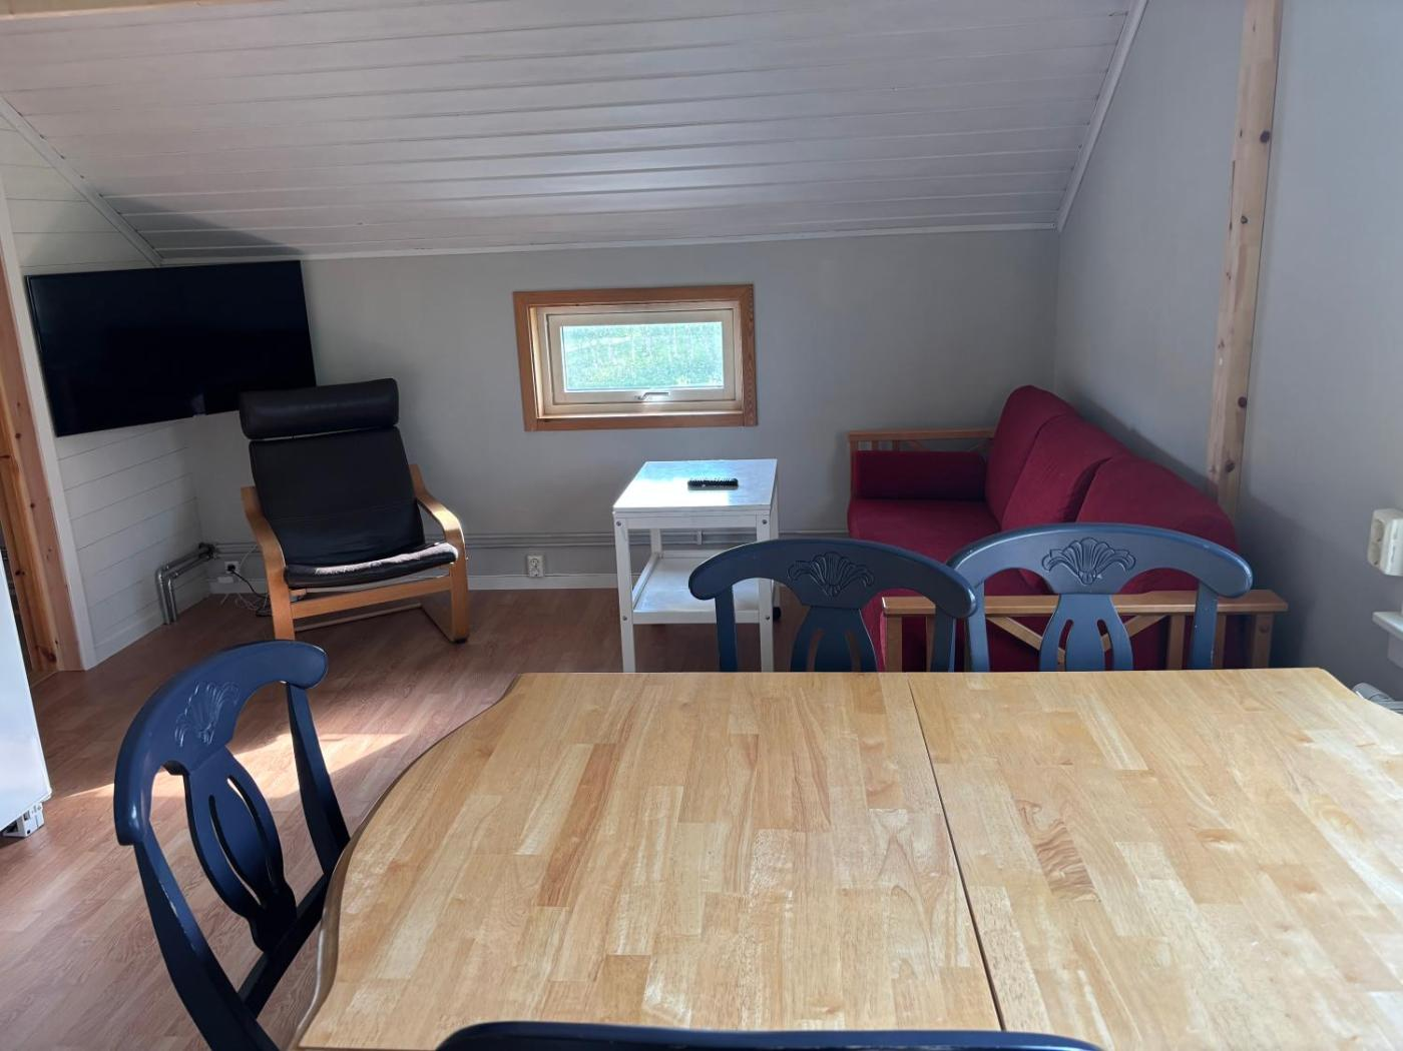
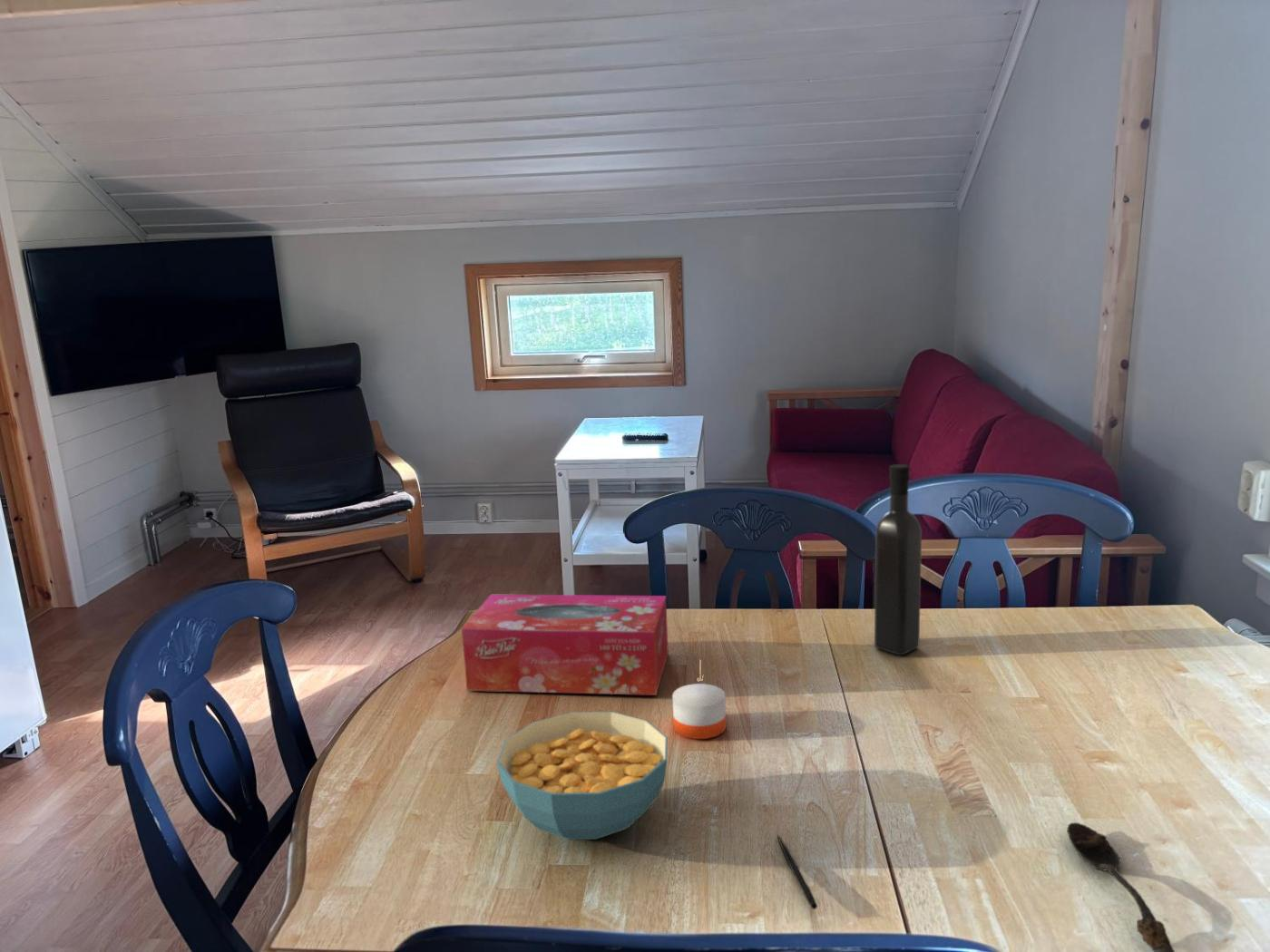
+ tissue box (569, 642)
+ spoon (1117, 879)
+ candle (698, 693)
+ wine bottle (898, 559)
+ pen (796, 868)
+ cereal bowl (586, 787)
